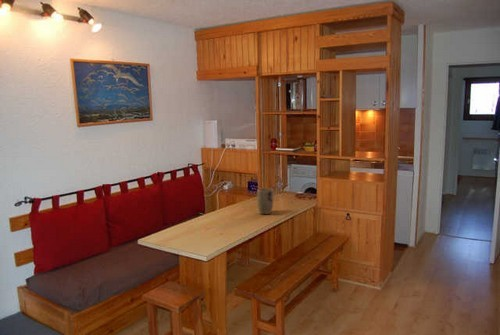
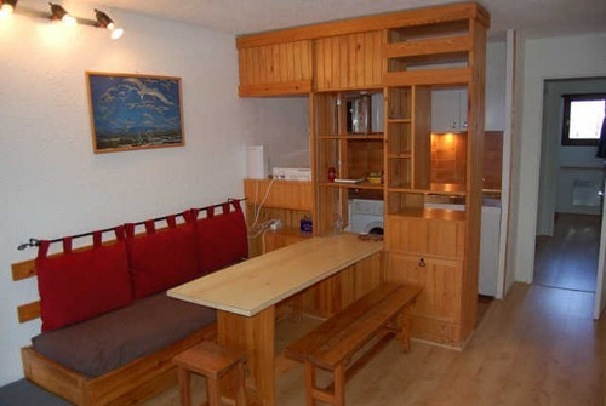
- plant pot (265, 201)
